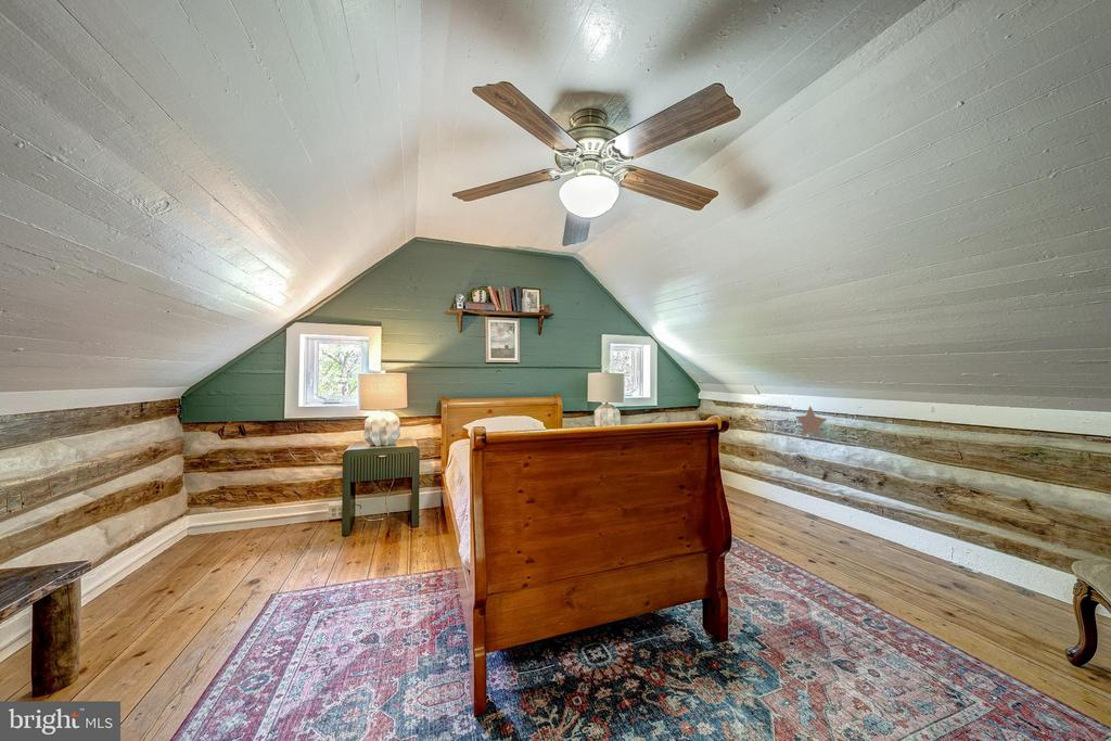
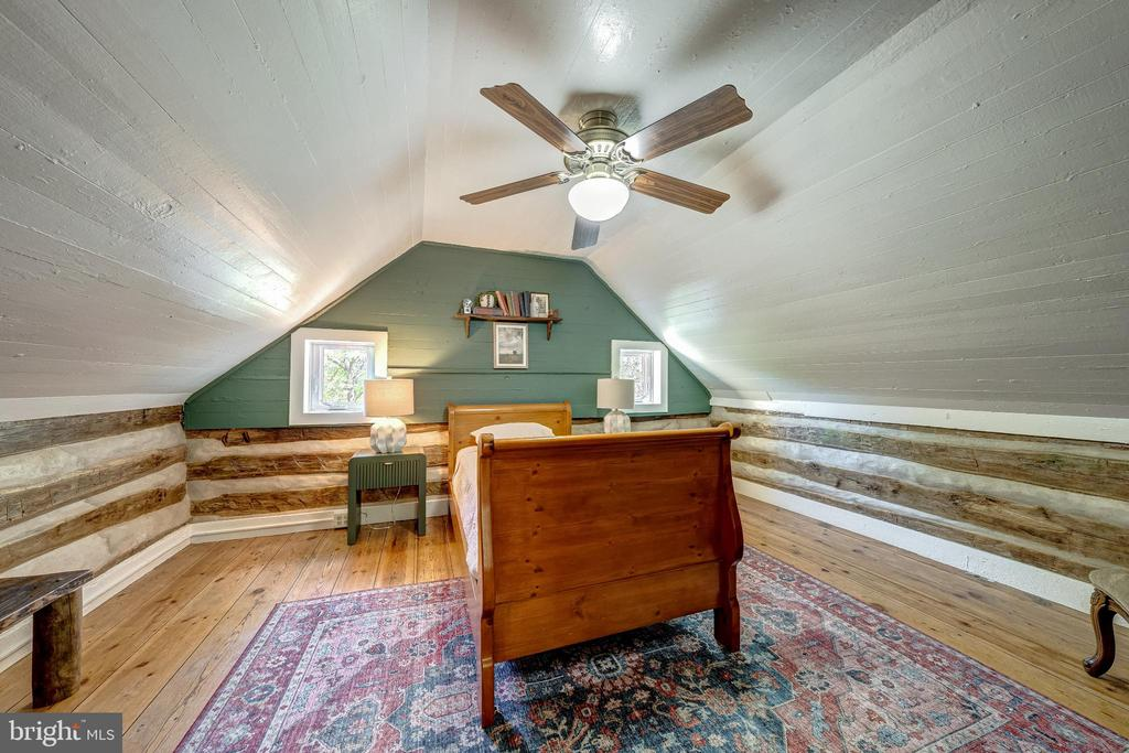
- decorative star (810, 421)
